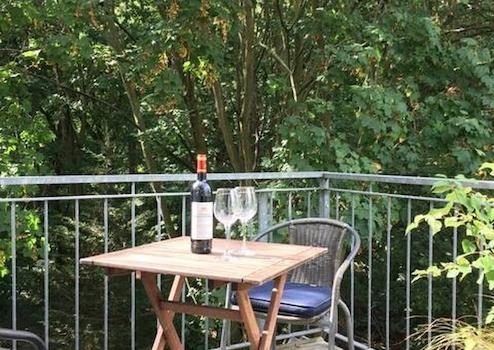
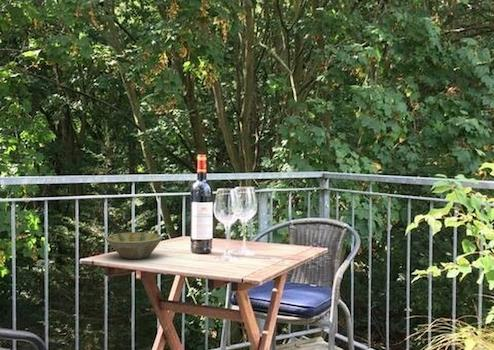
+ bowl (134, 246)
